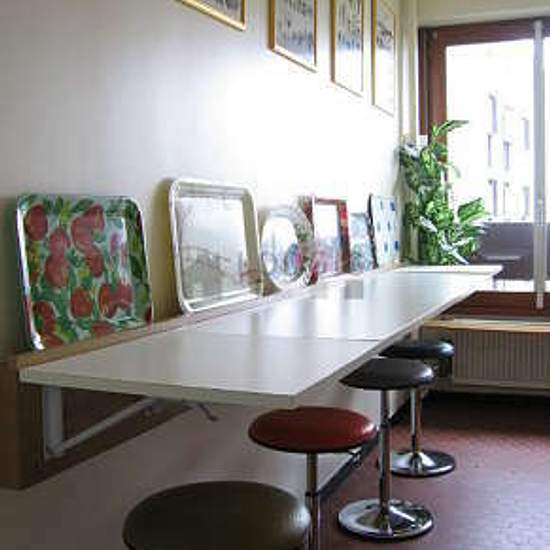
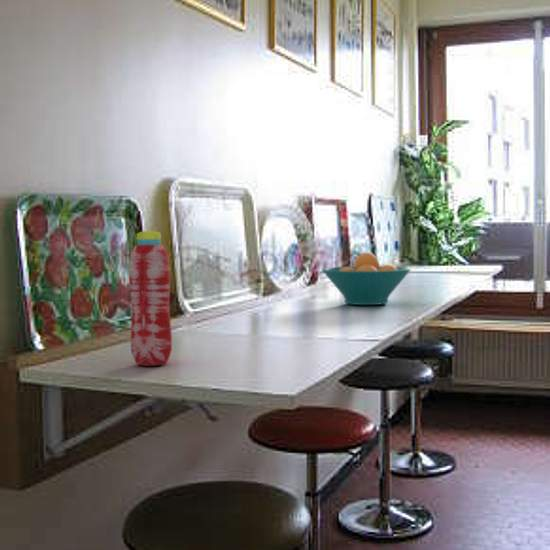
+ water bottle (152, 297)
+ fruit bowl (366, 278)
